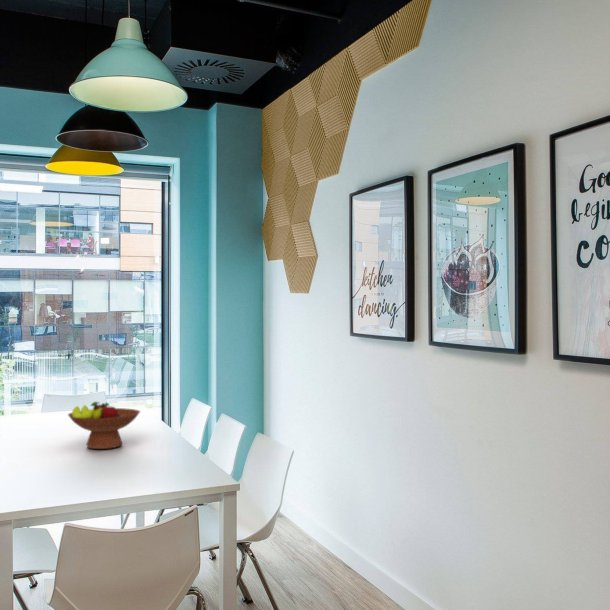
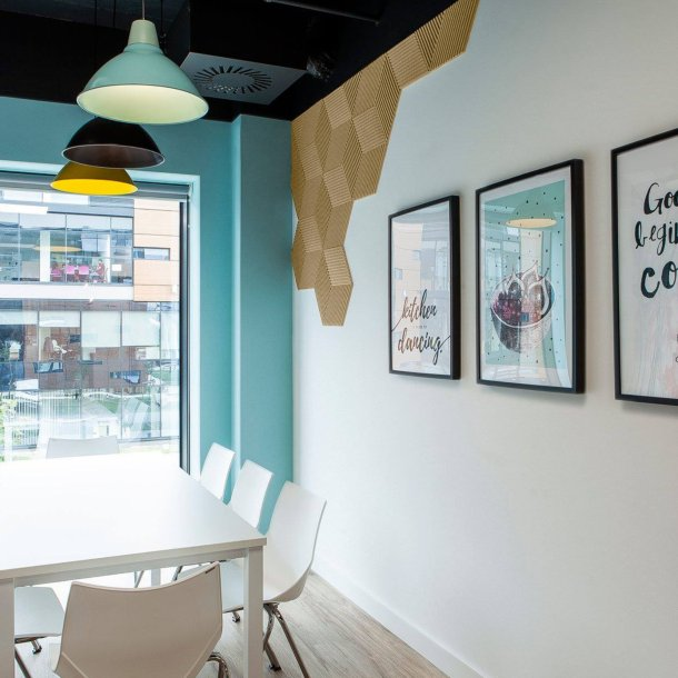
- fruit bowl (104, 423)
